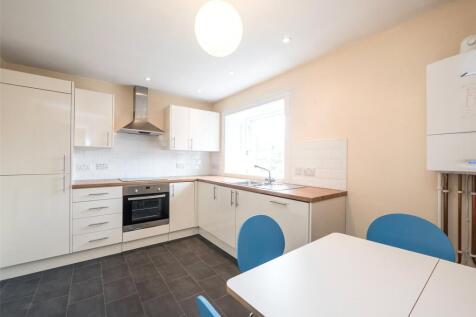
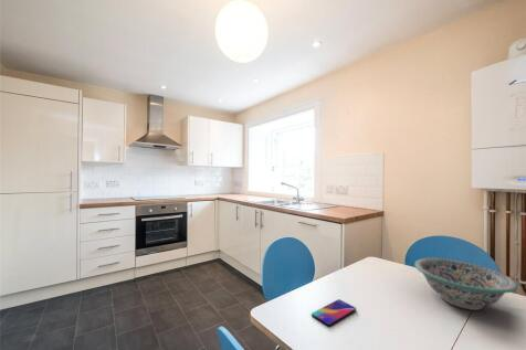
+ smartphone (334, 311)
+ decorative bowl (460, 286)
